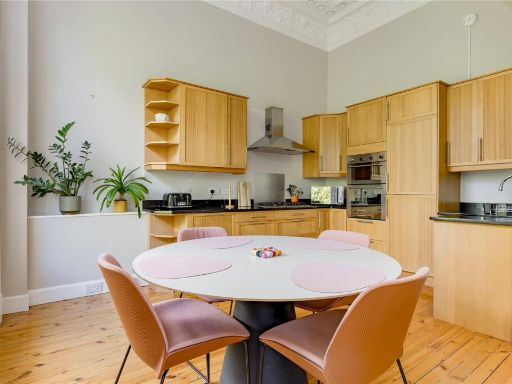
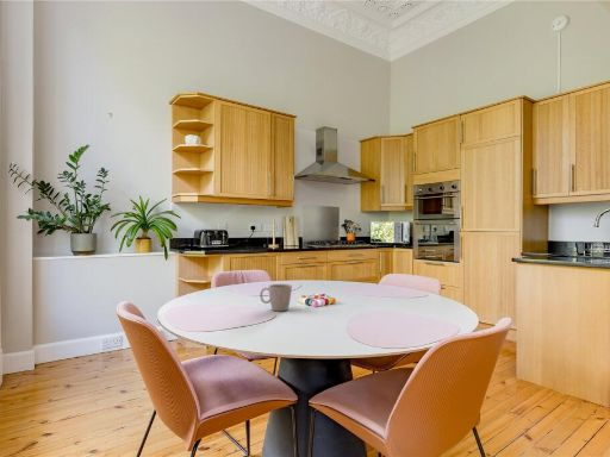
+ mug (275, 298)
